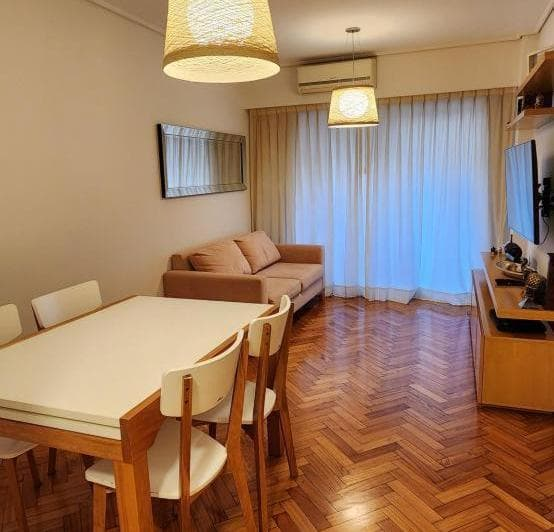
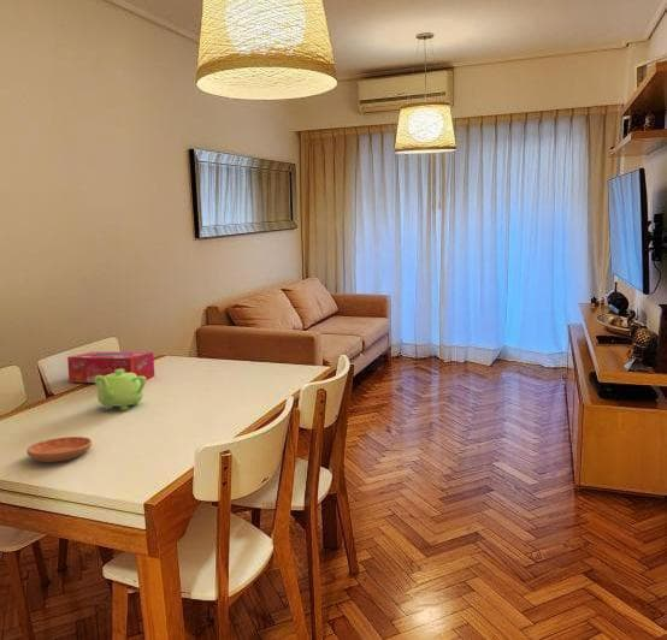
+ teapot (118, 389)
+ saucer (60, 449)
+ tissue box (111, 367)
